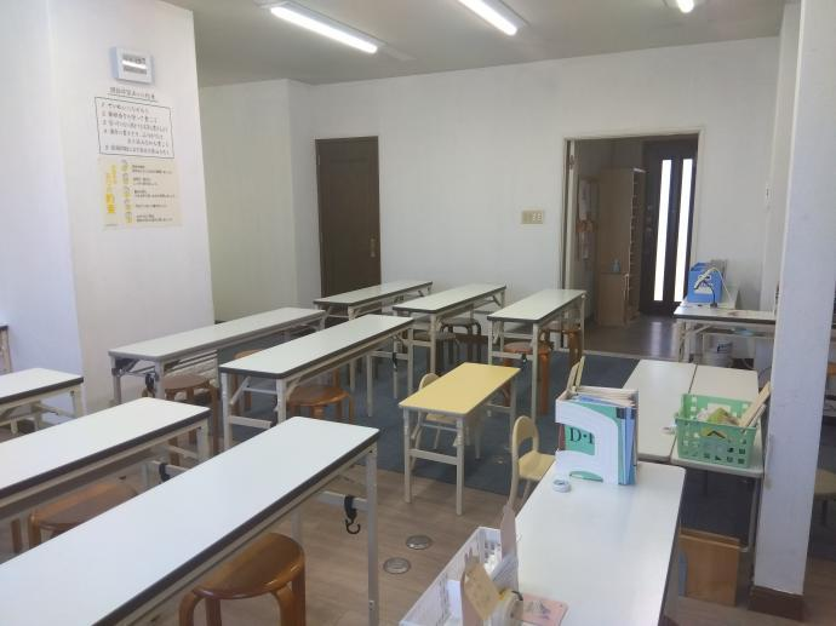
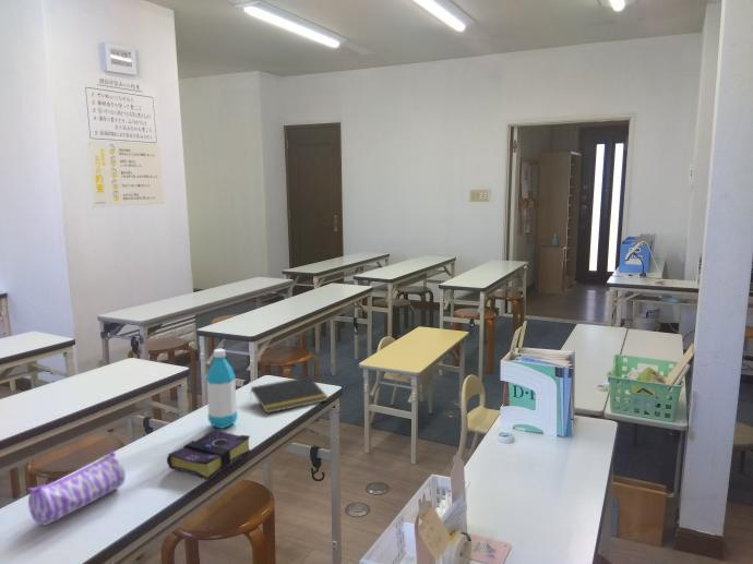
+ pencil case (79, 487)
+ notepad (289, 393)
+ book (210, 451)
+ water bottle (220, 387)
